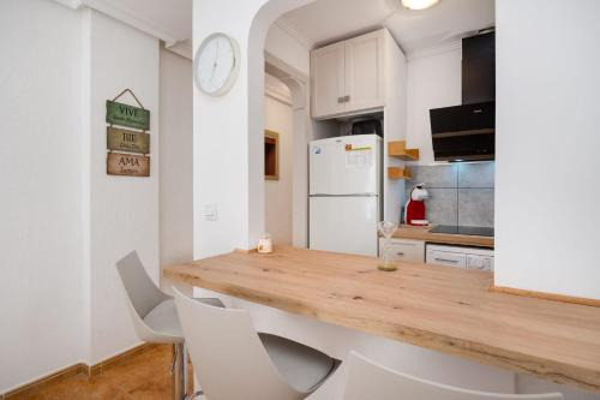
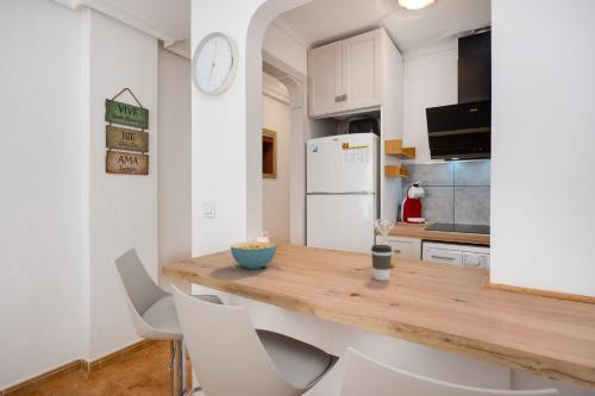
+ coffee cup (381, 262)
+ cereal bowl (253, 256)
